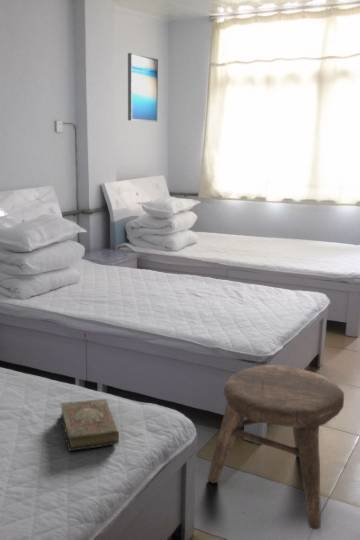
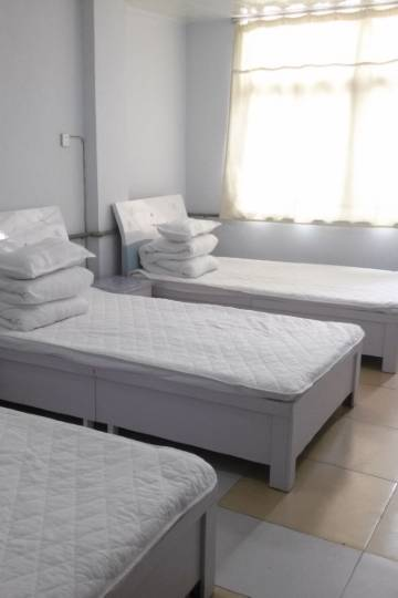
- stool (272, 440)
- book (88, 422)
- wall art (143, 89)
